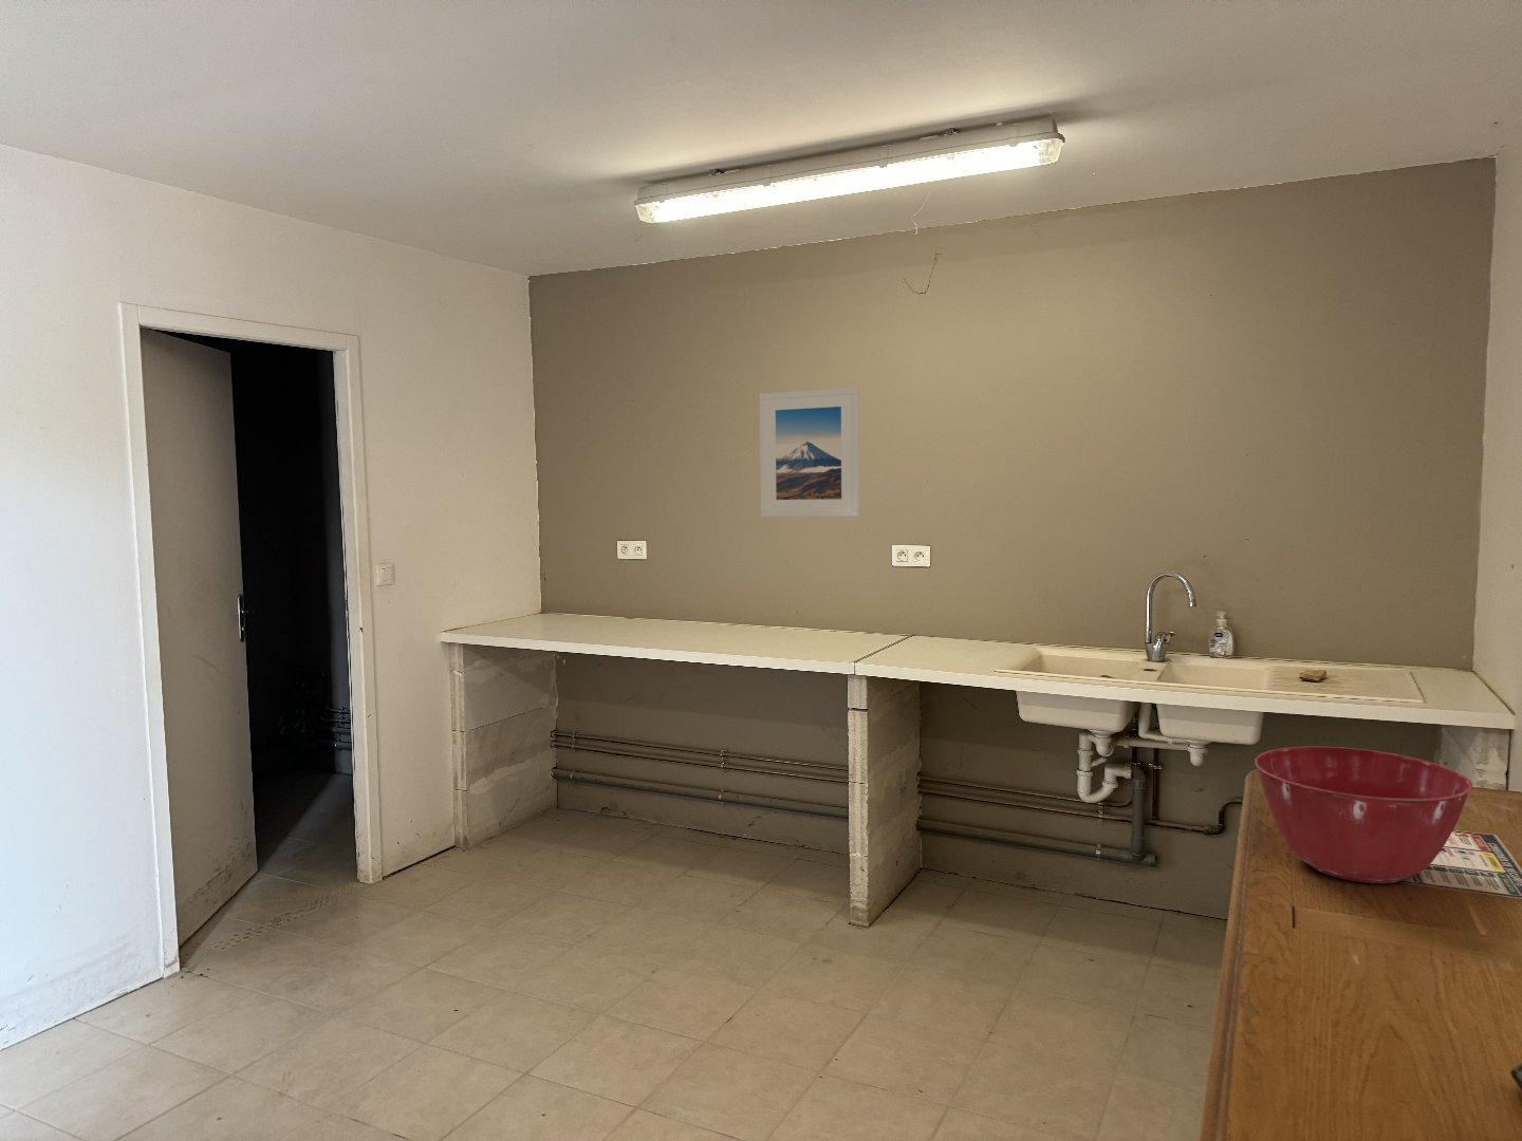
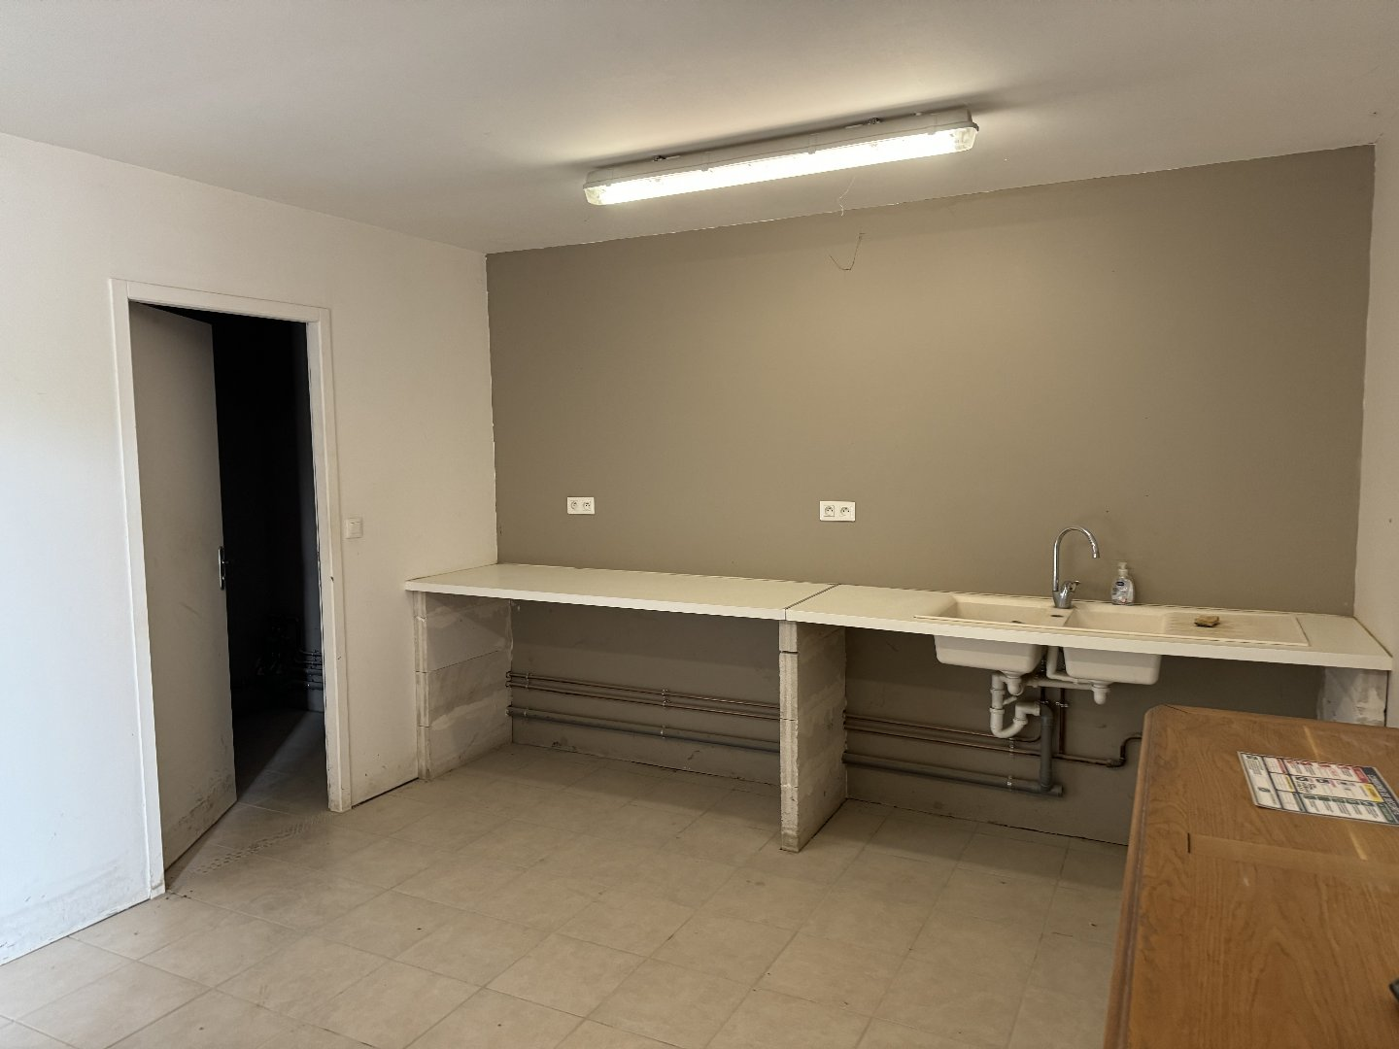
- mixing bowl (1357, 817)
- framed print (809, 453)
